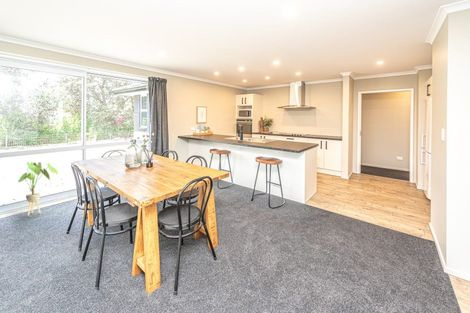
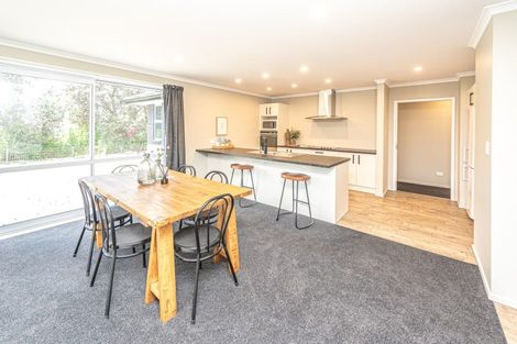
- house plant (34, 187)
